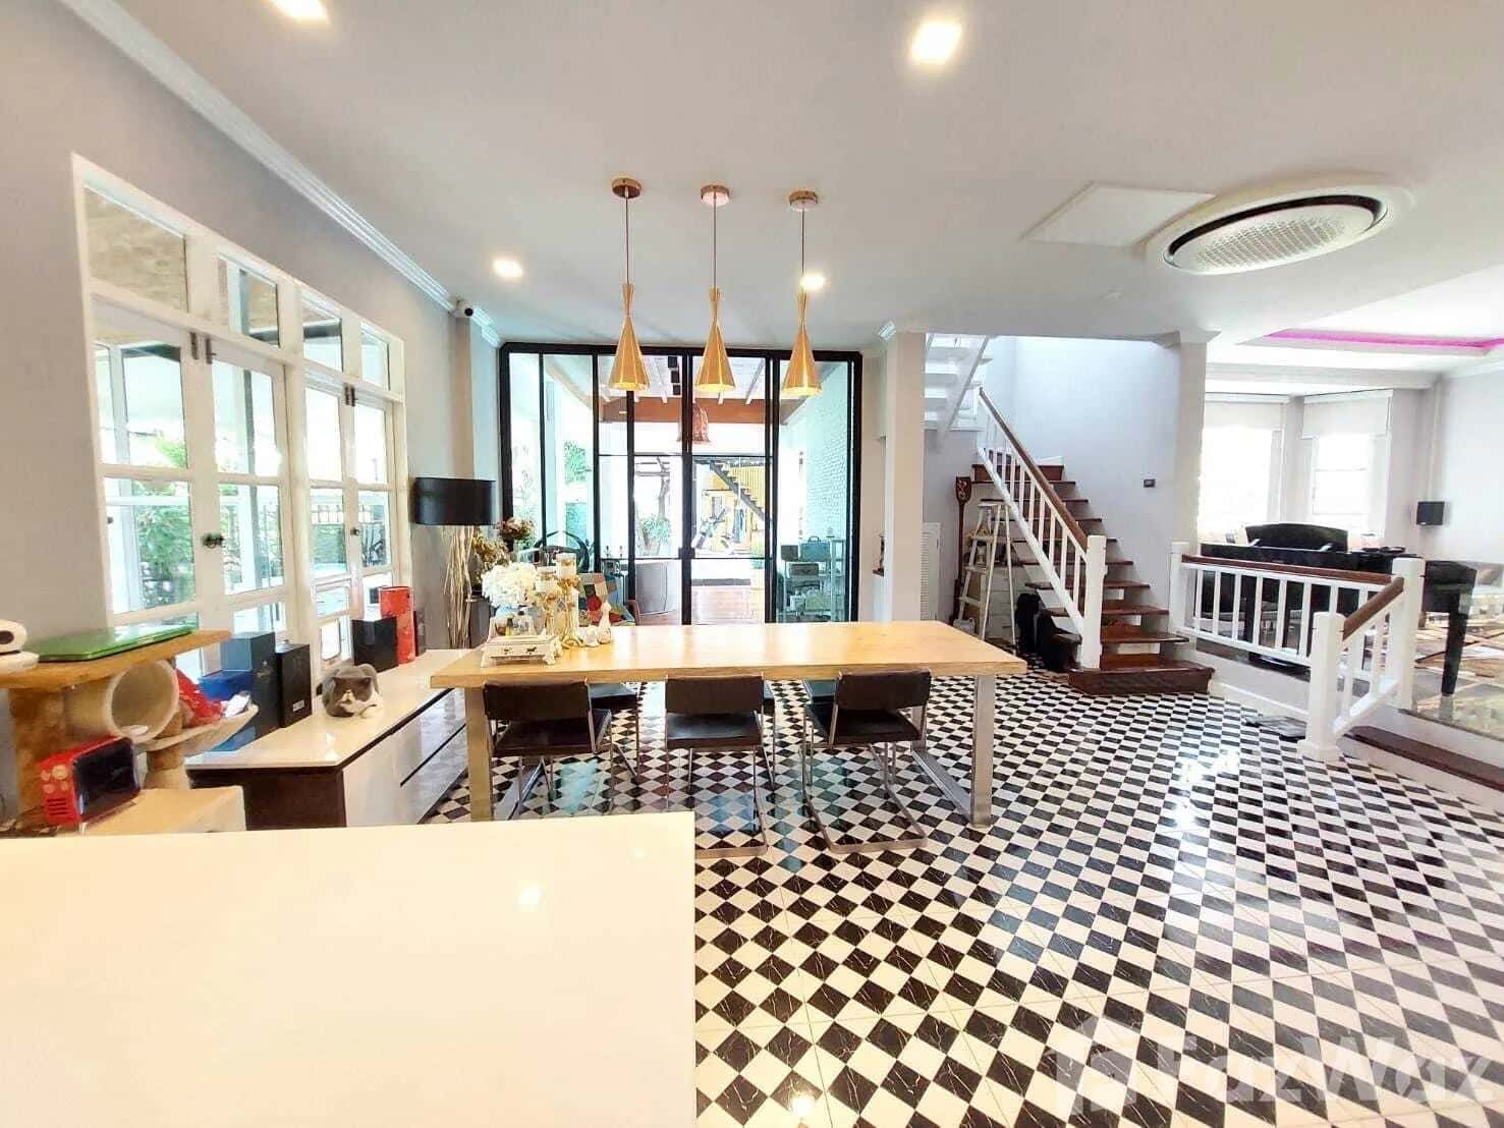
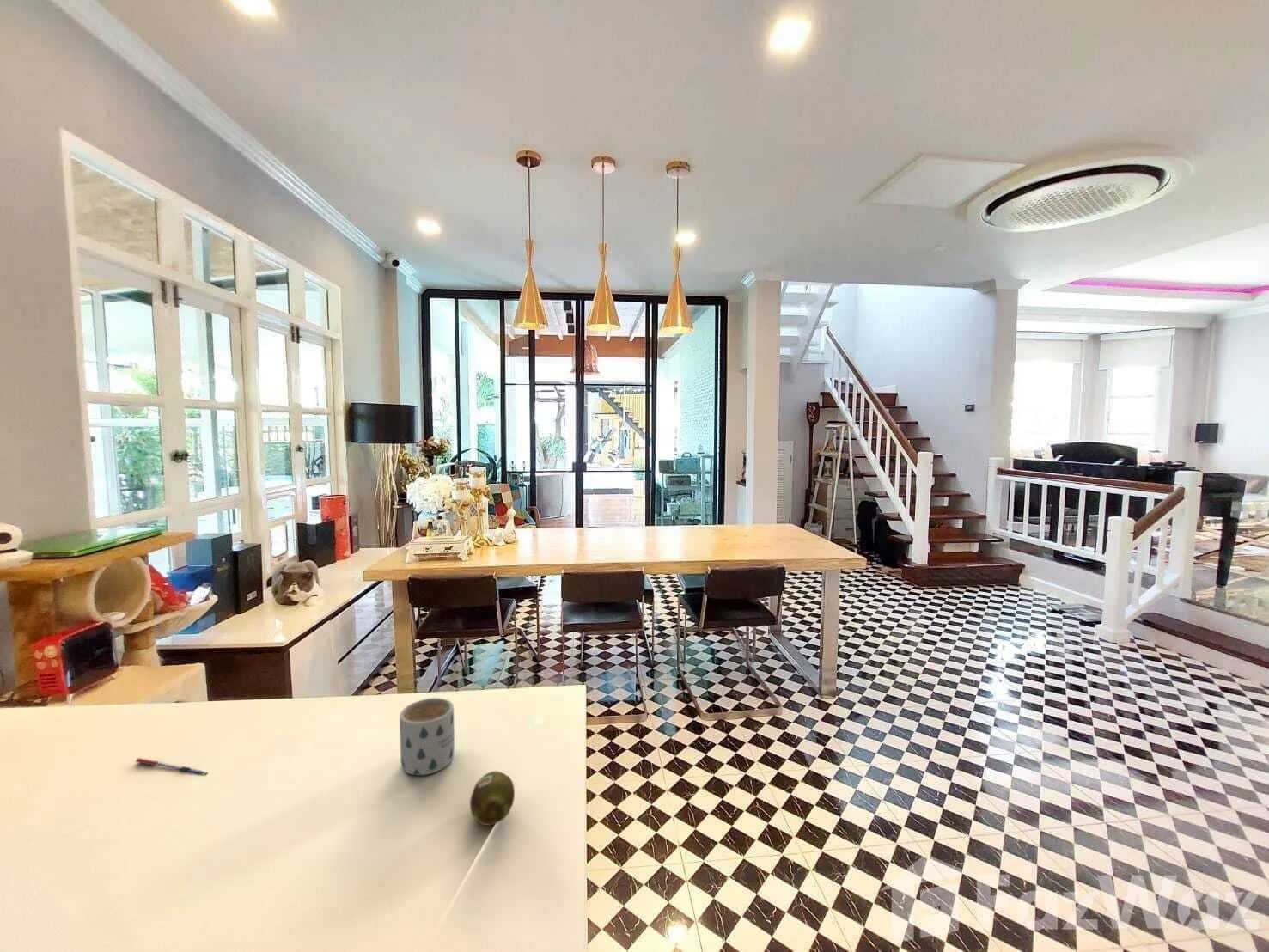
+ pen (172, 766)
+ fruit (492, 797)
+ mug (432, 729)
